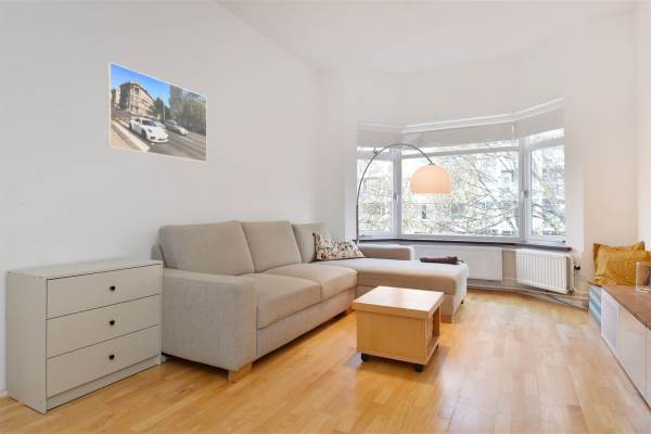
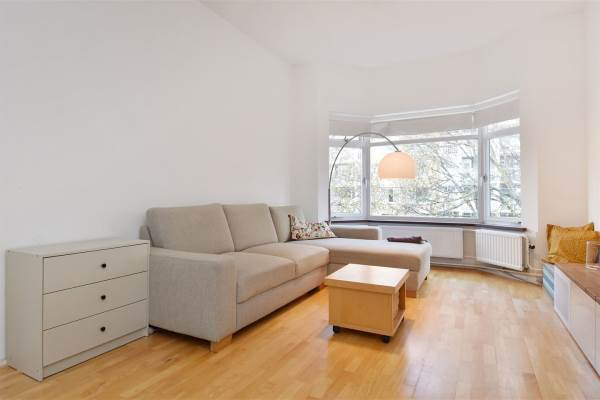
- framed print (163, 118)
